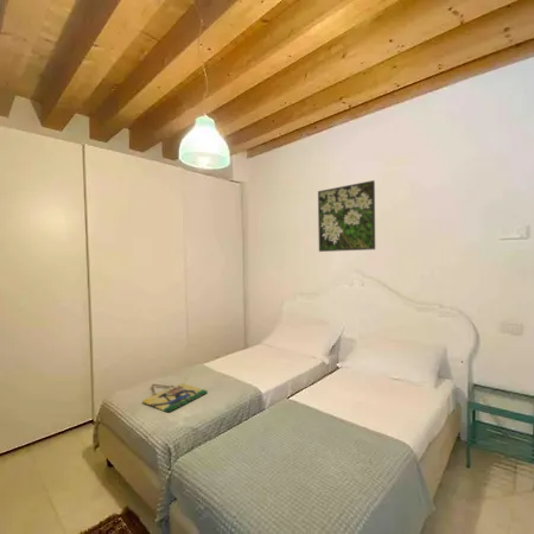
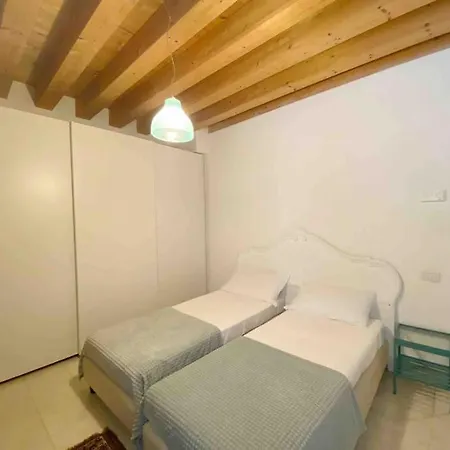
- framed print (344, 218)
- home sign (167, 393)
